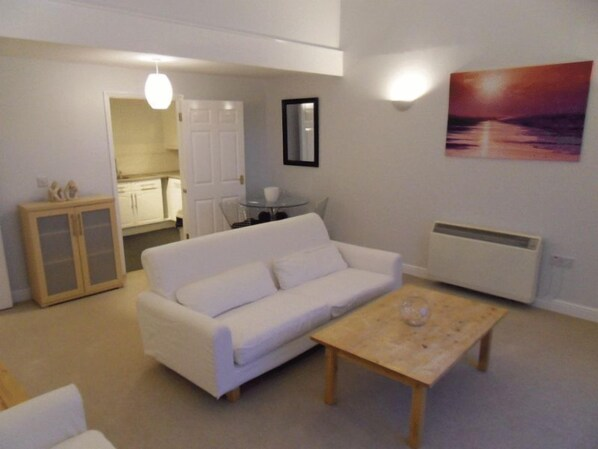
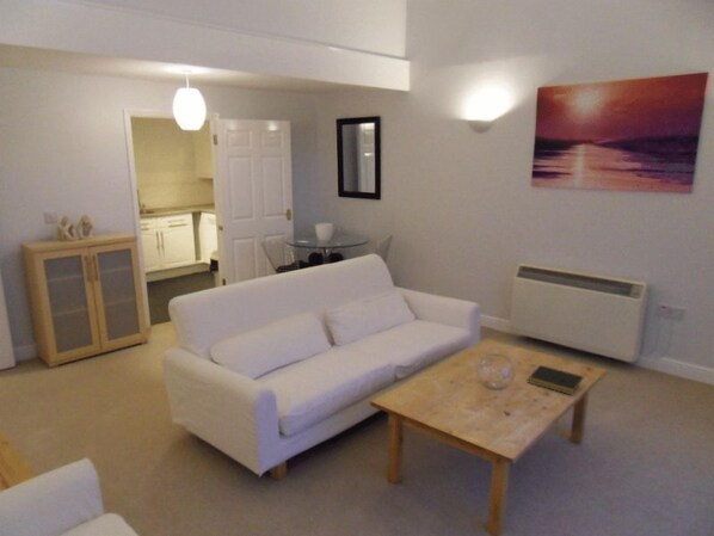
+ notepad (554, 378)
